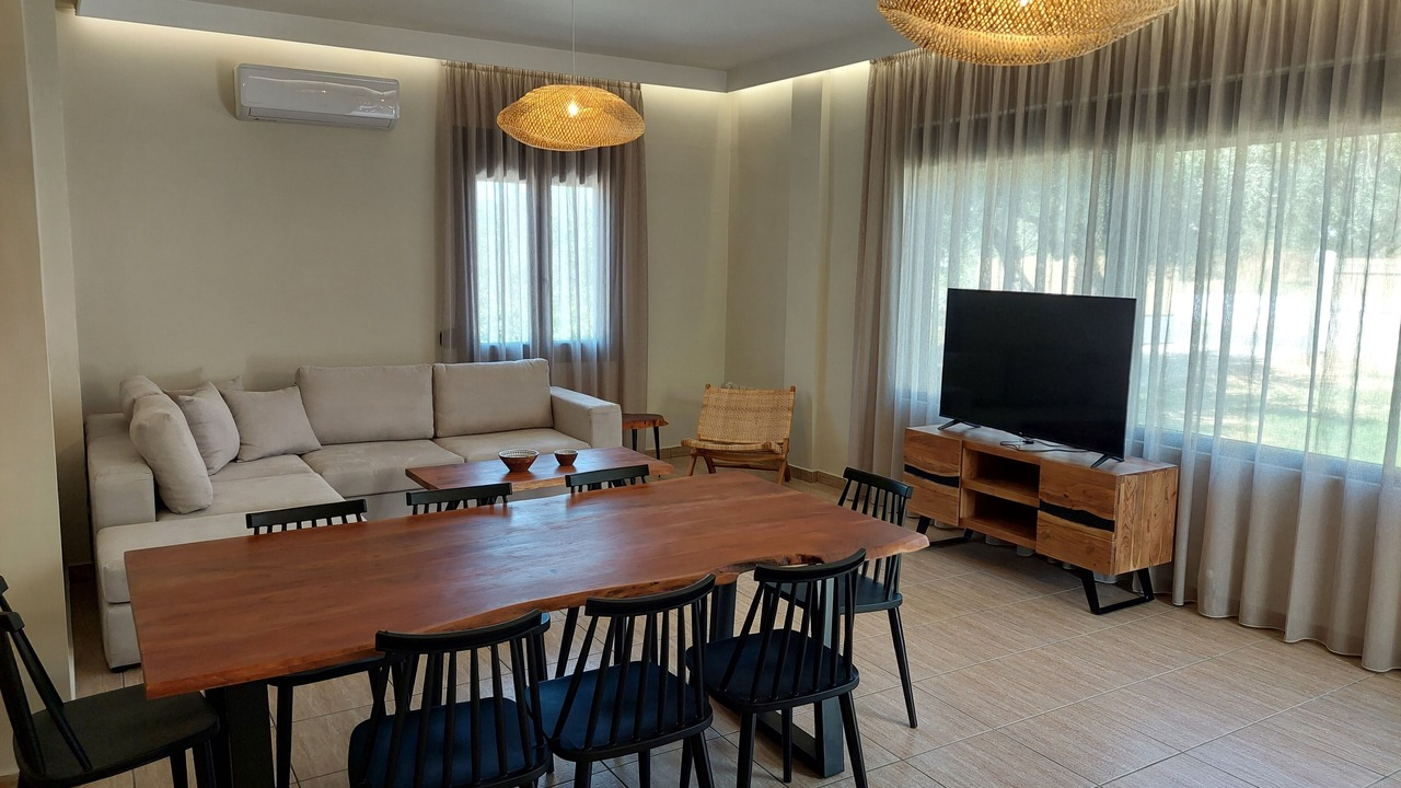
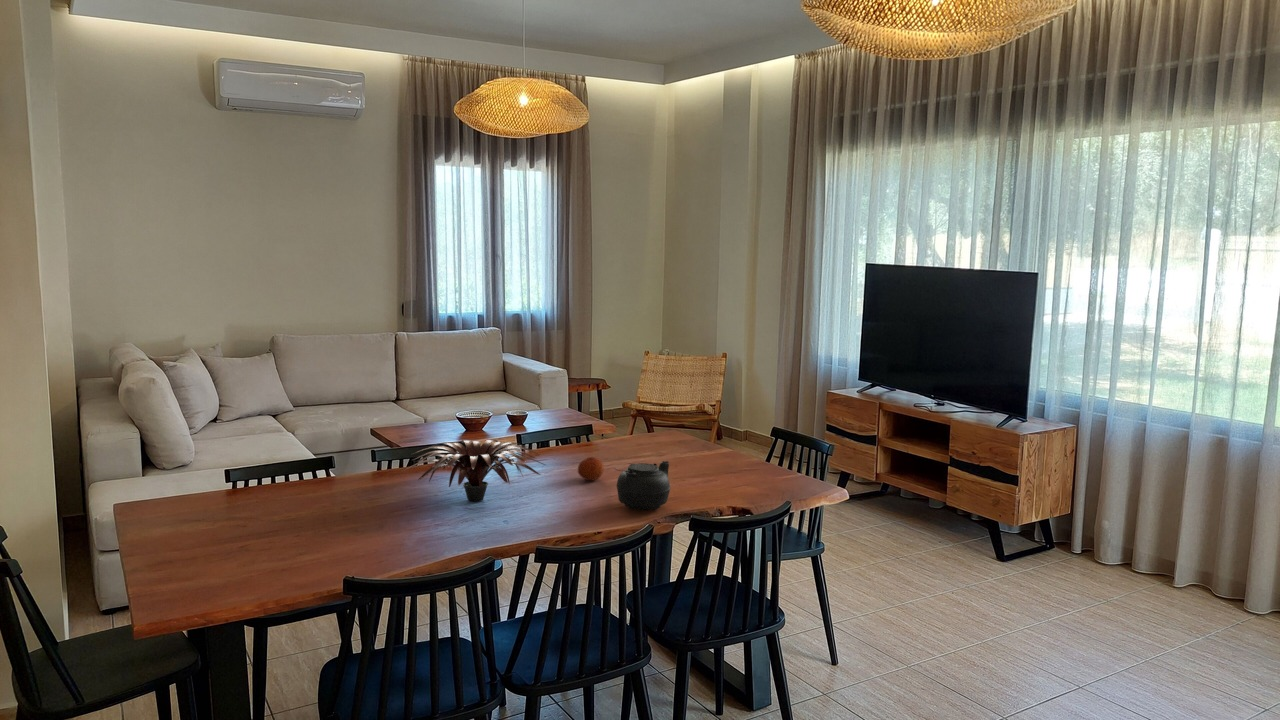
+ fruit (590, 468)
+ teapot (646, 485)
+ plant (475, 473)
